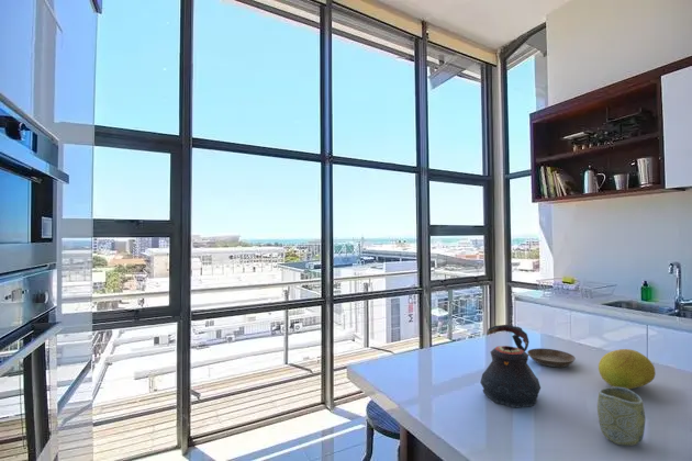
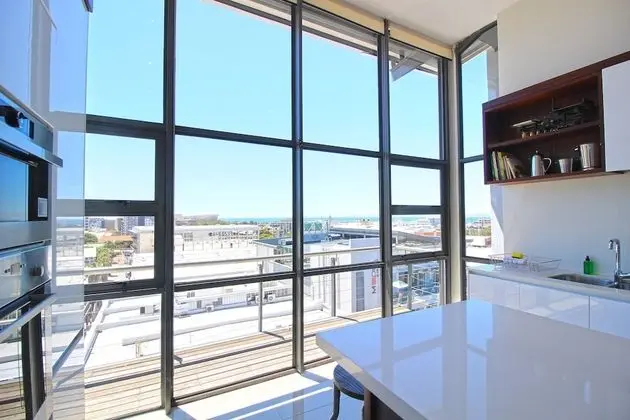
- fruit (625, 369)
- cup (620, 415)
- saucer (550, 358)
- teapot (510, 360)
